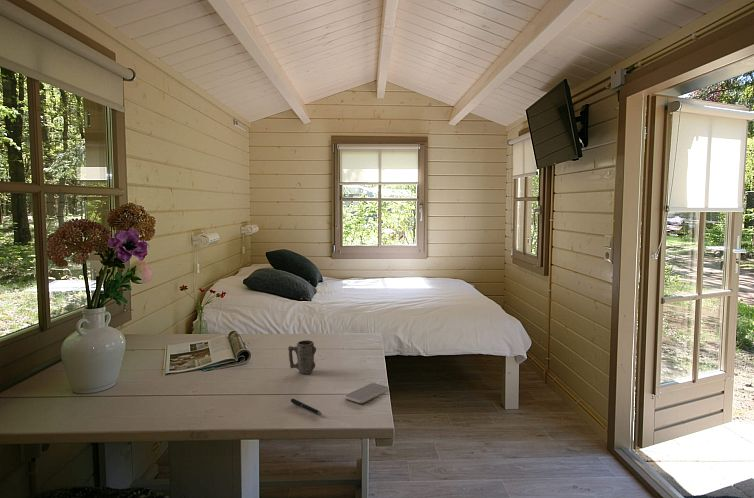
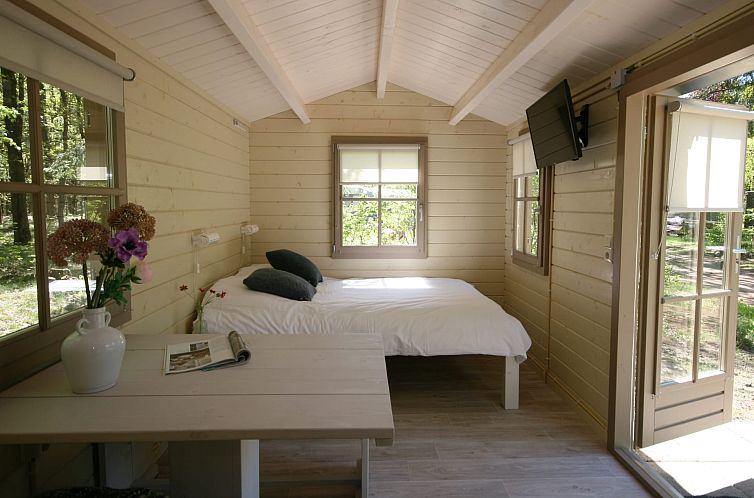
- mug (302, 357)
- pen (306, 406)
- smartphone (367, 392)
